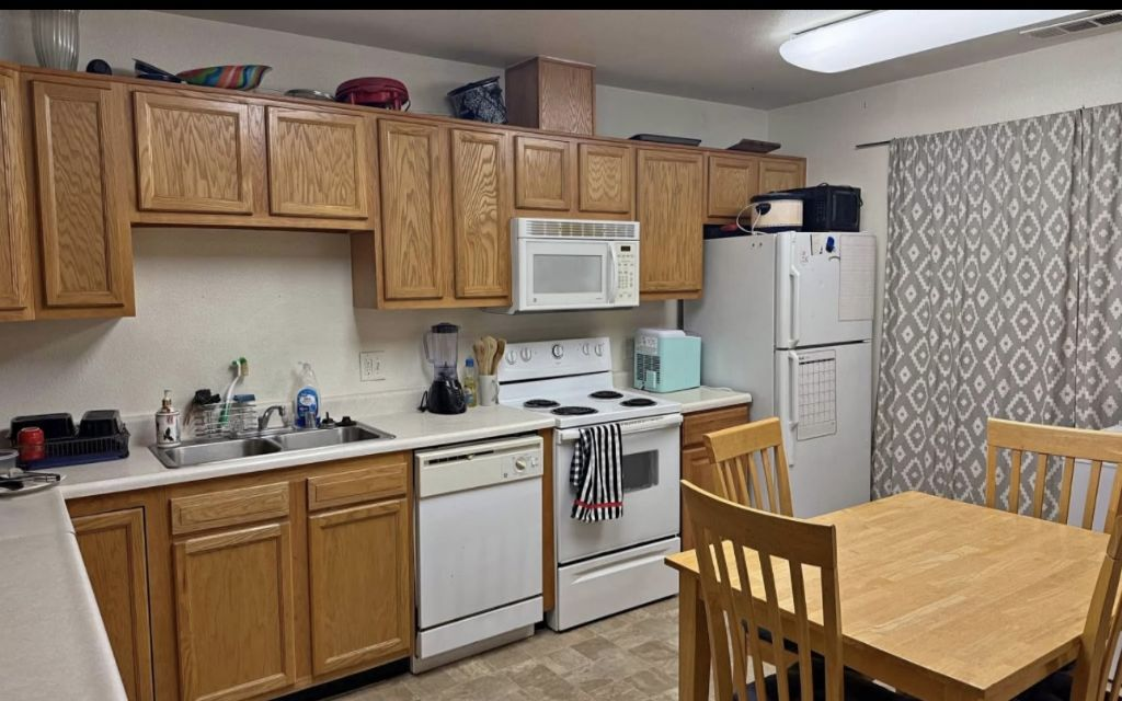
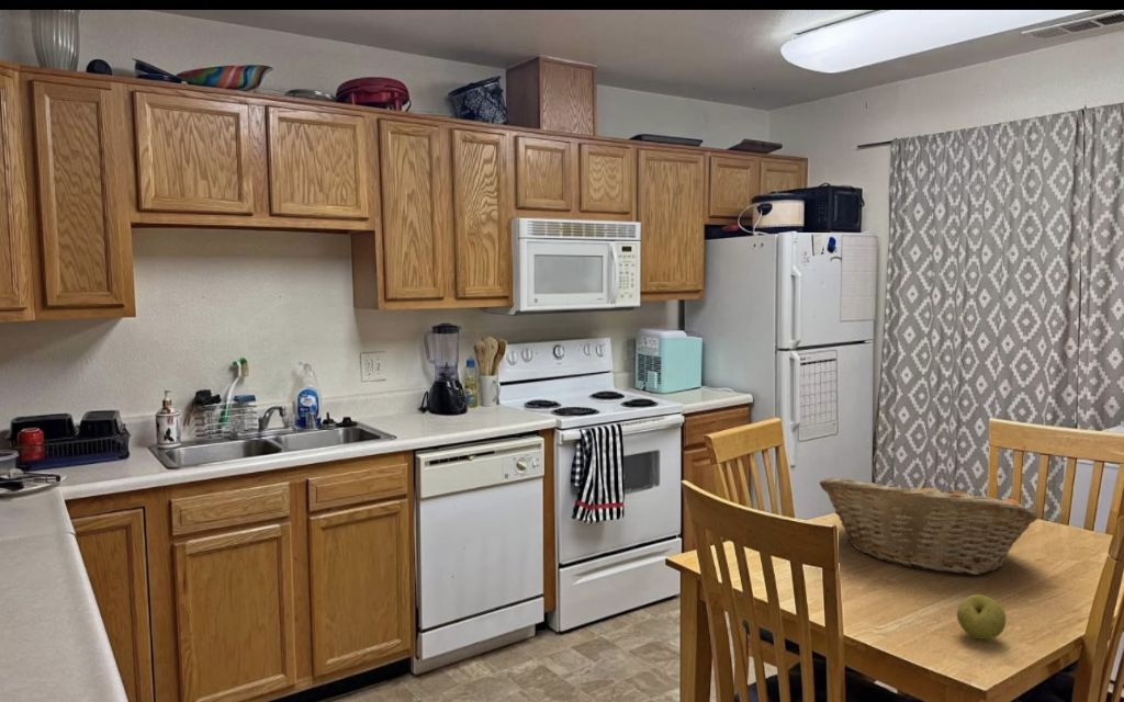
+ fruit basket (921, 513)
+ apple (981, 618)
